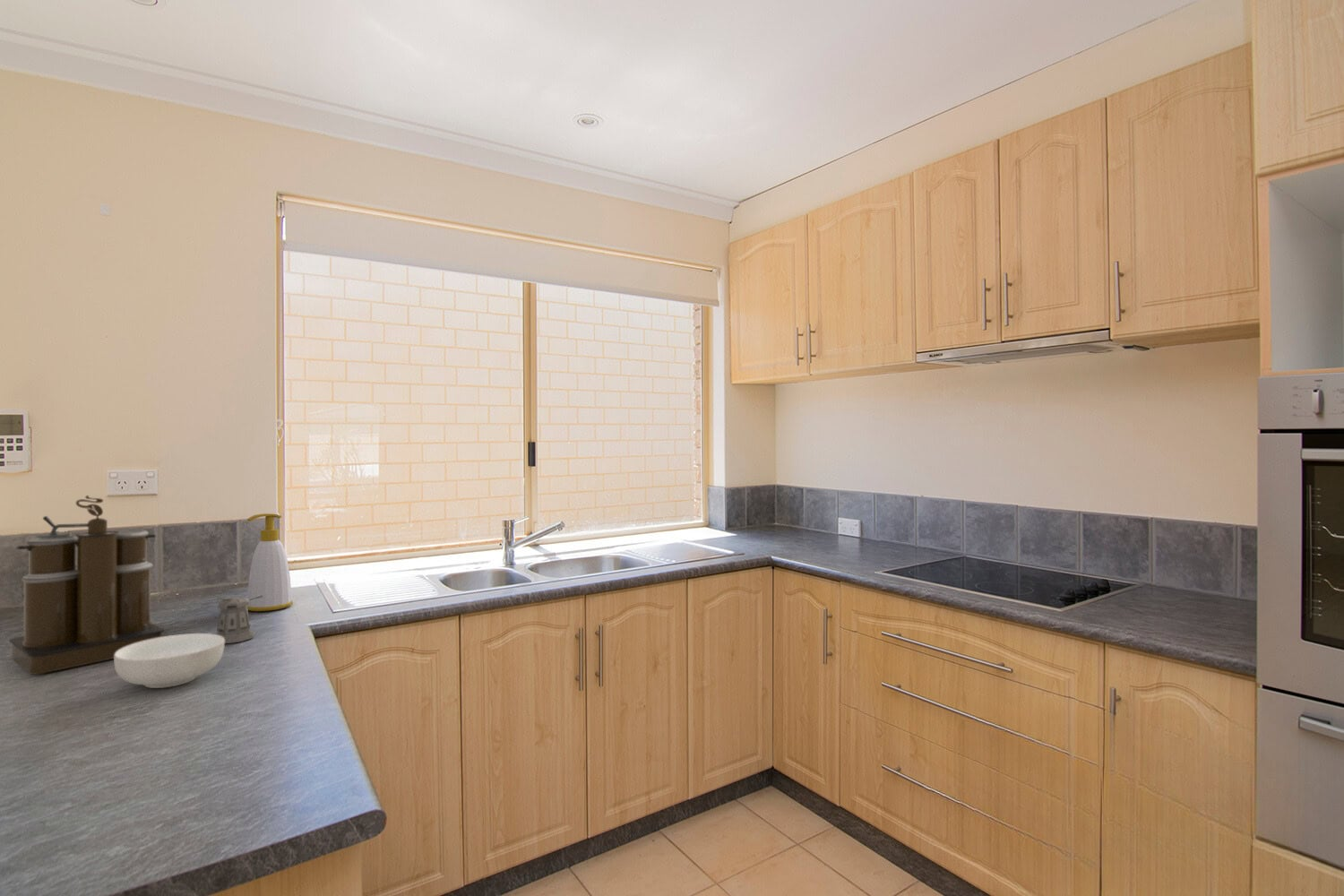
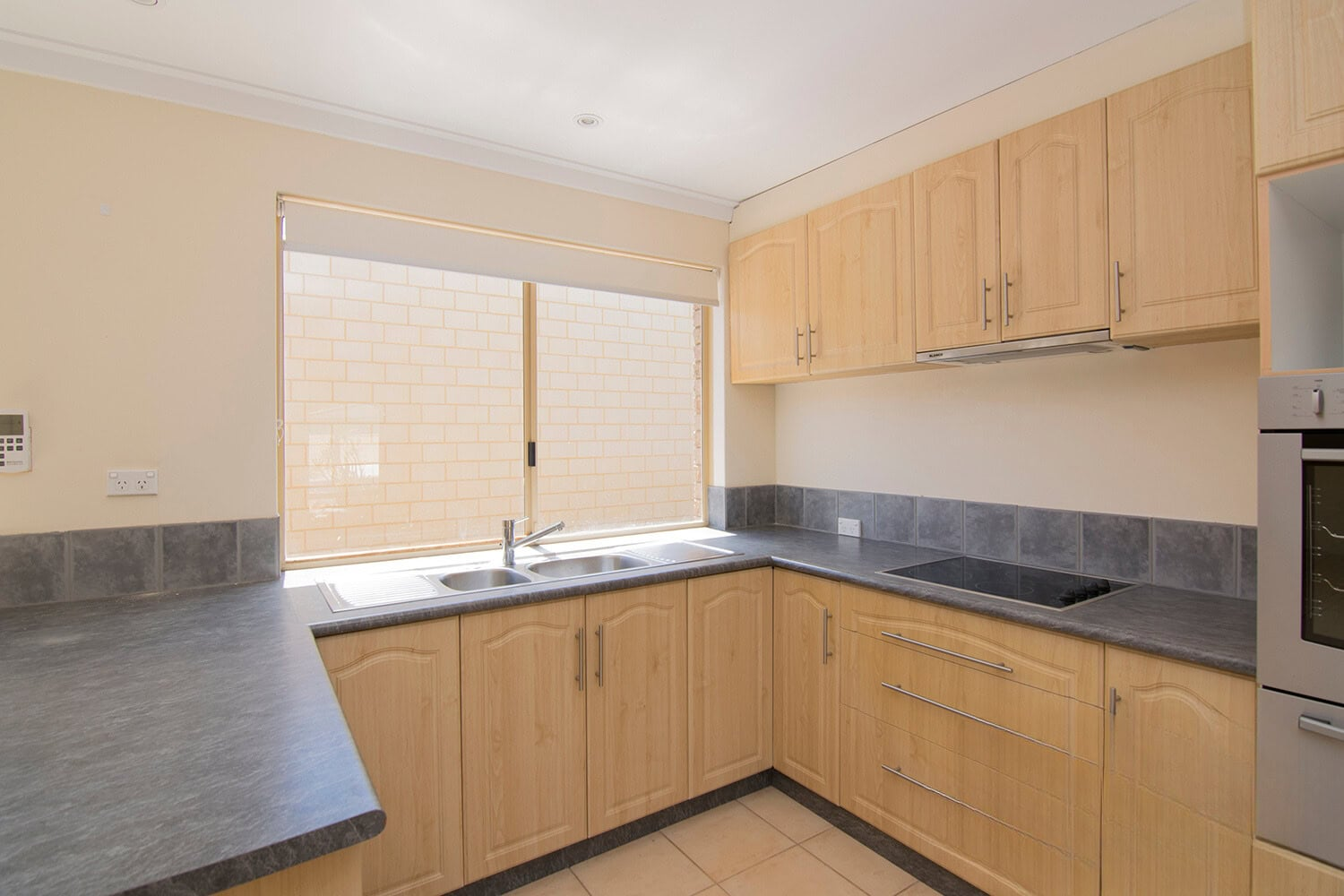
- pepper shaker (237, 616)
- cereal bowl (171, 662)
- soap bottle (269, 560)
- coffee maker (89, 573)
